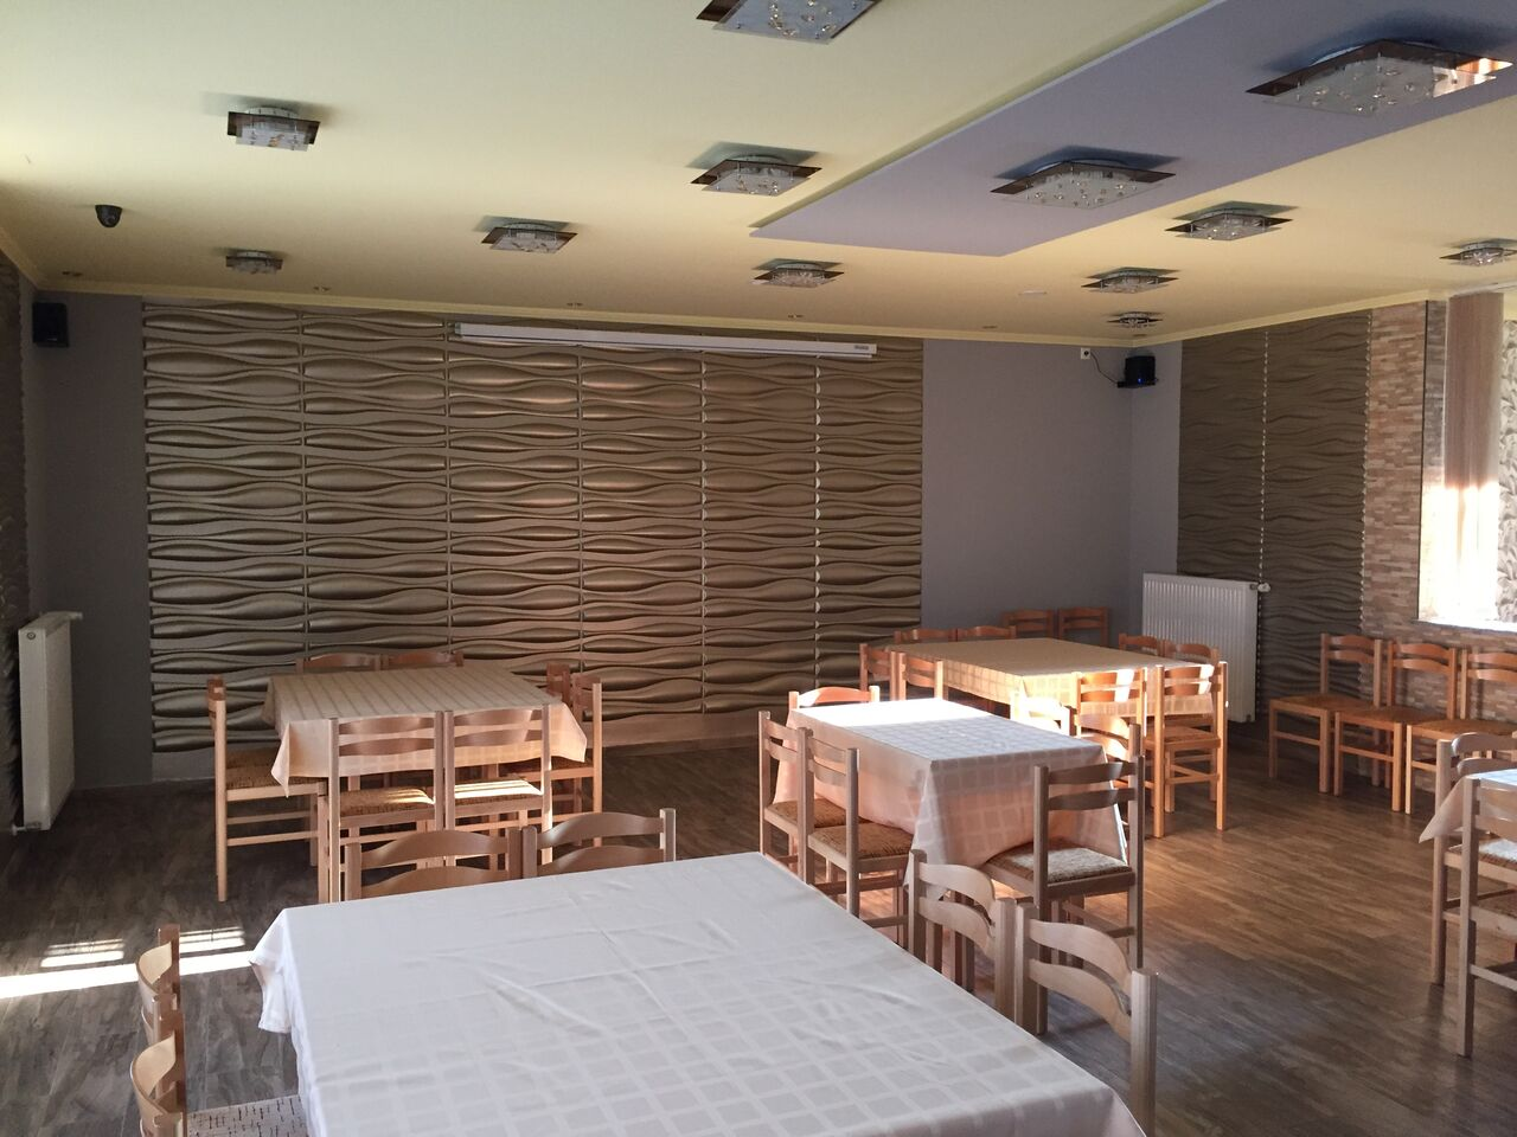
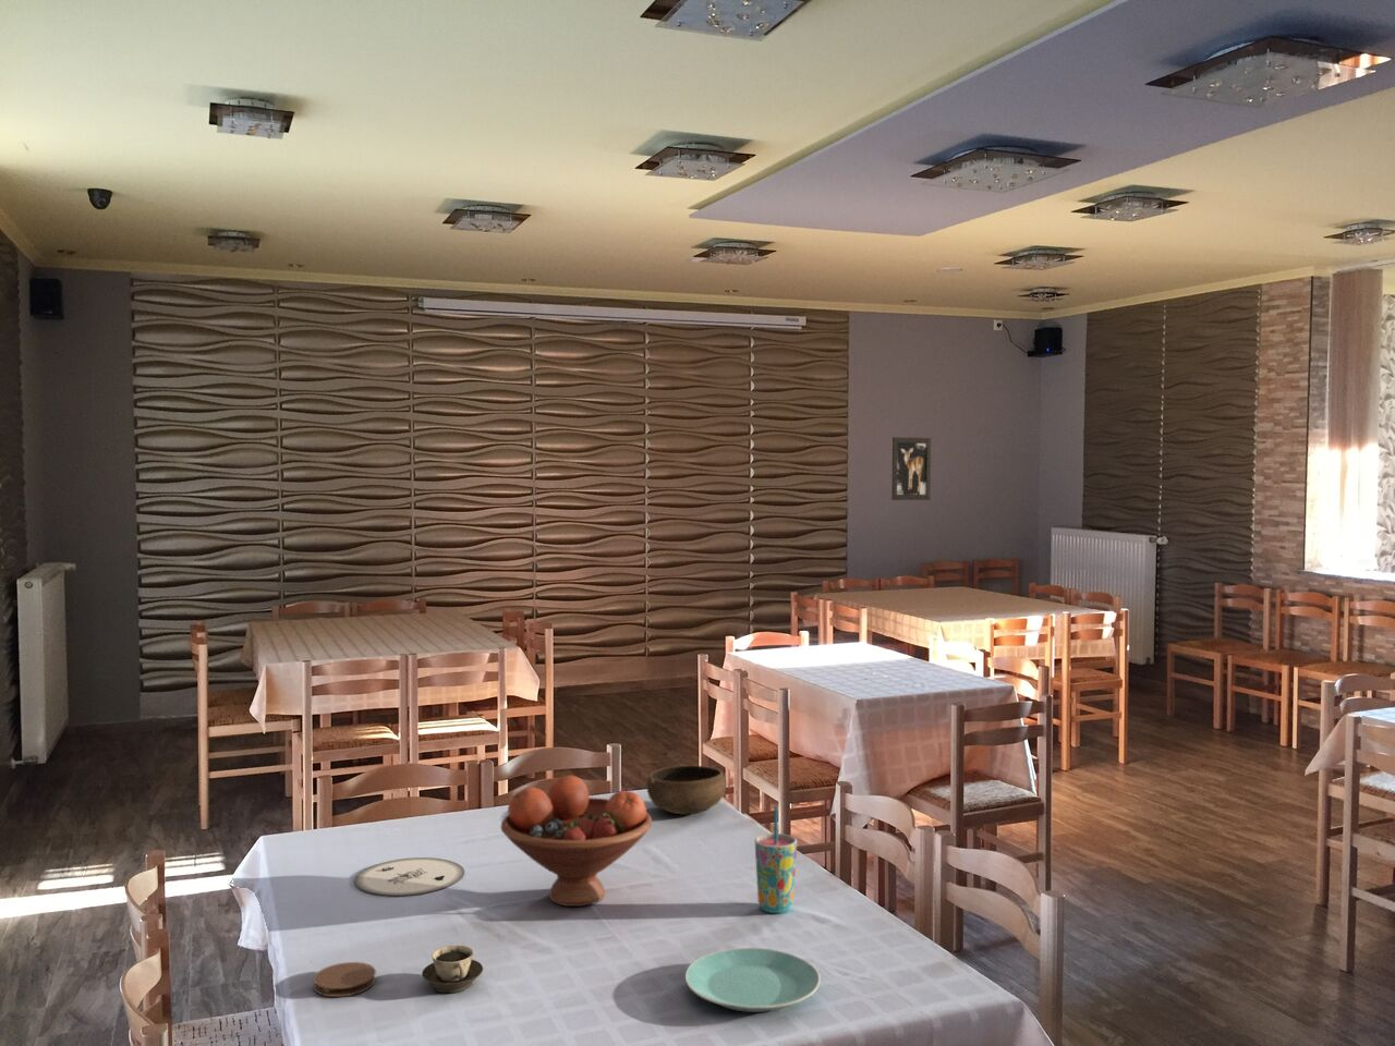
+ cup (453, 969)
+ bowl (685, 790)
+ coaster (345, 979)
+ plate (752, 982)
+ plate (410, 873)
+ wall art (911, 468)
+ fruit bowl (577, 843)
+ cup (774, 856)
